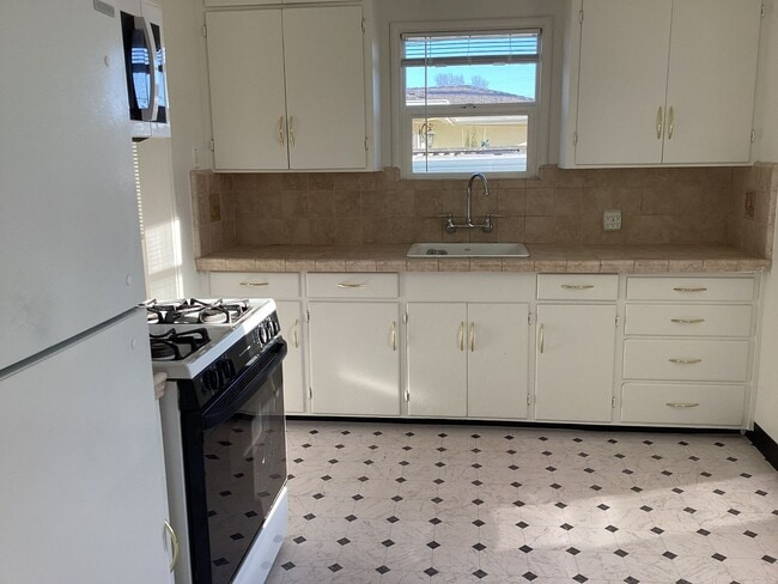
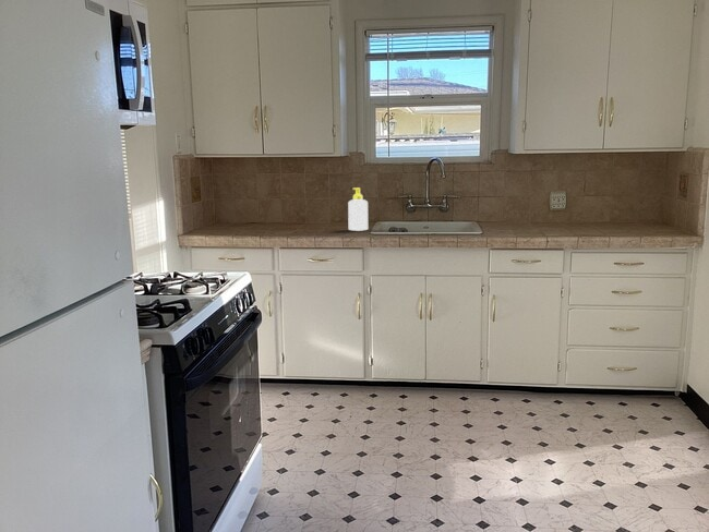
+ soap bottle (358, 208)
